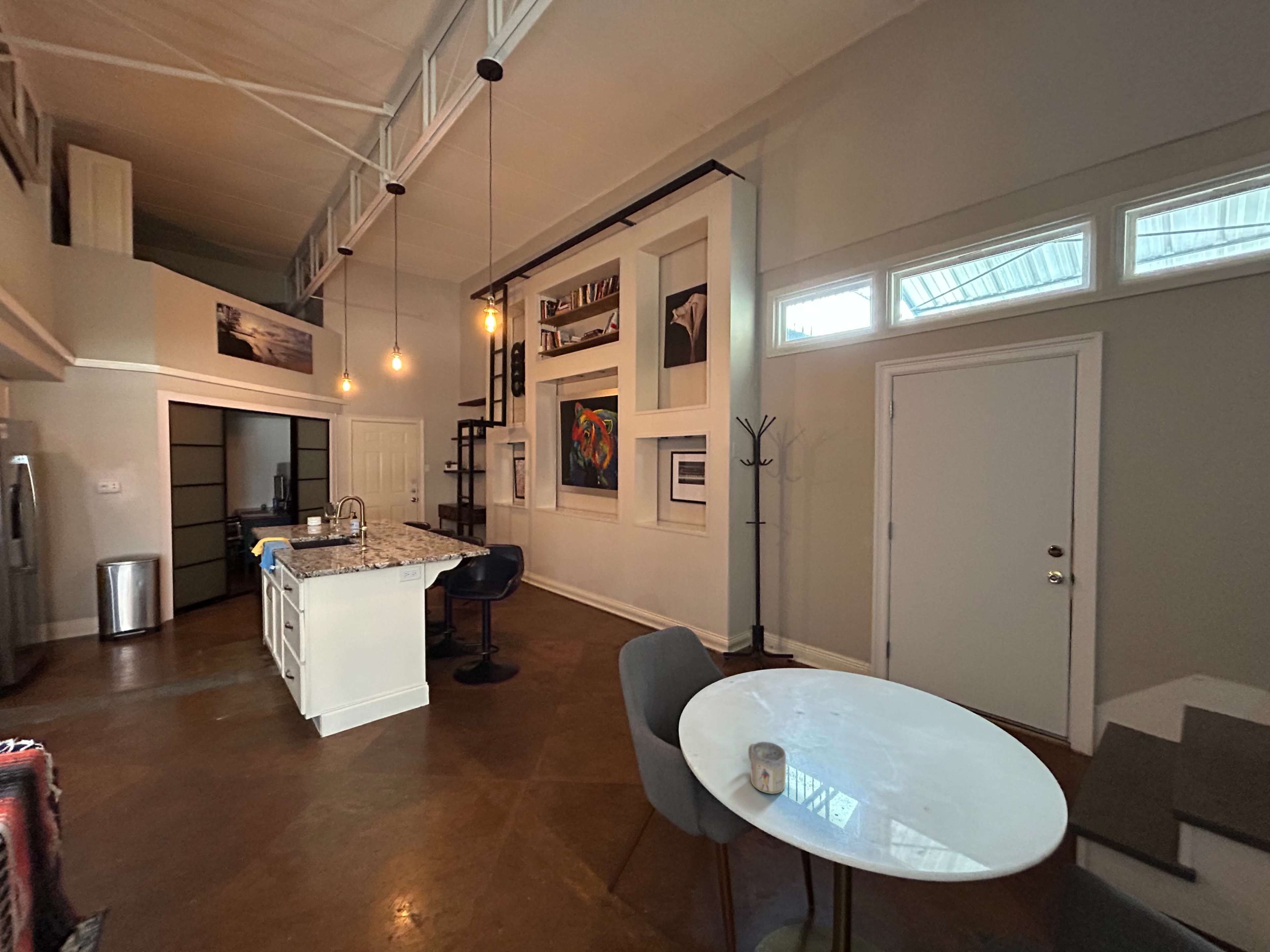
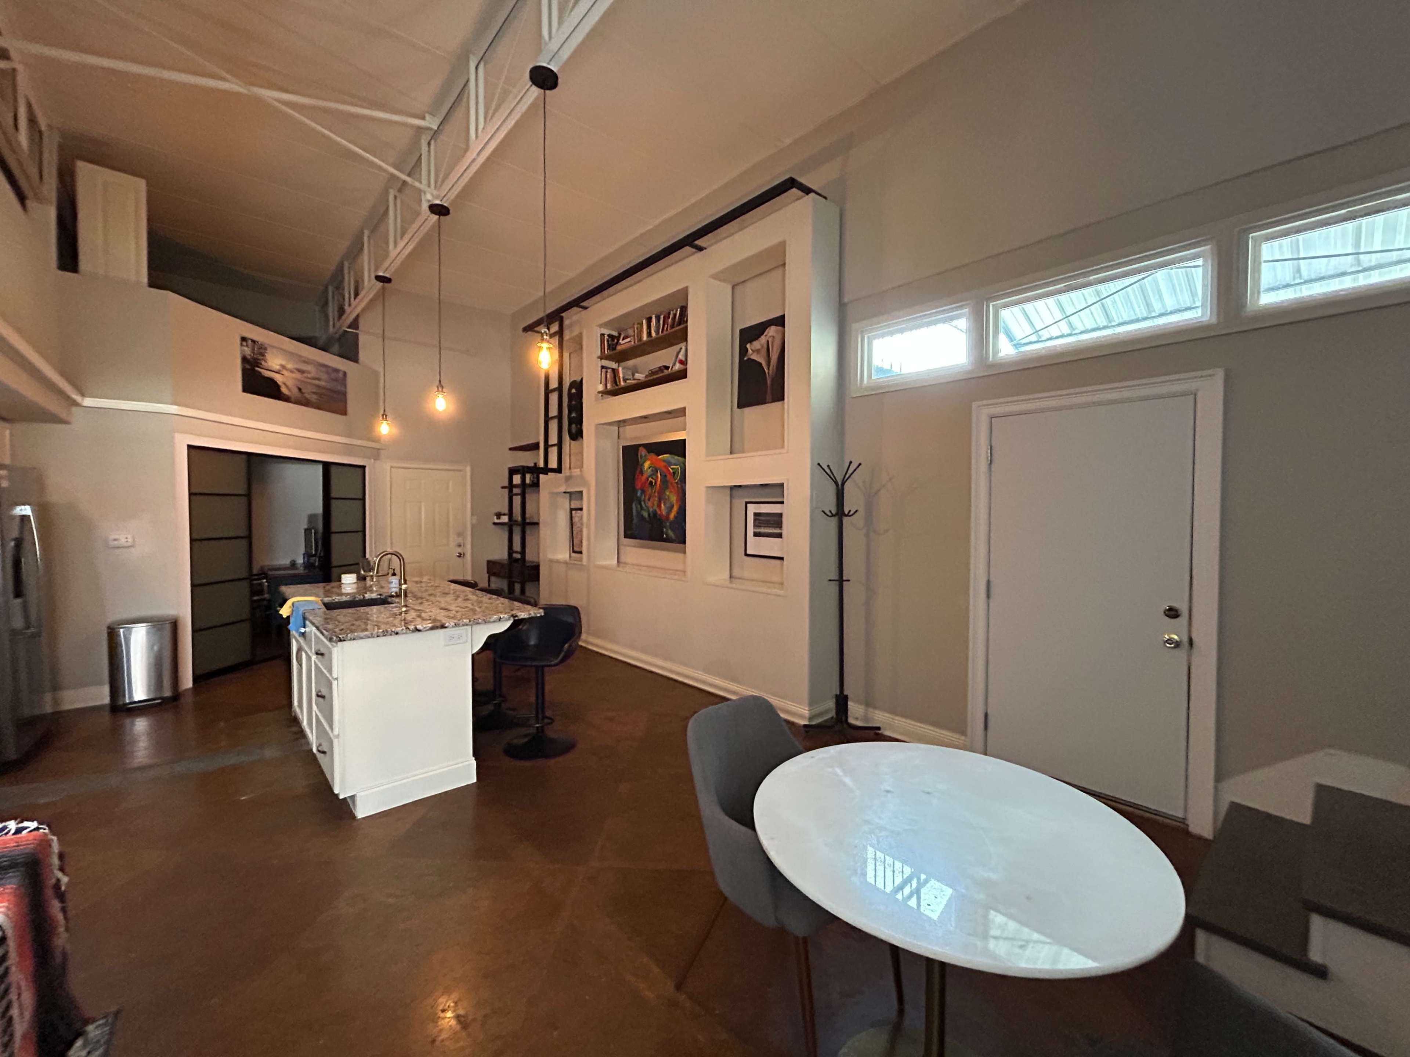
- mug (763, 763)
